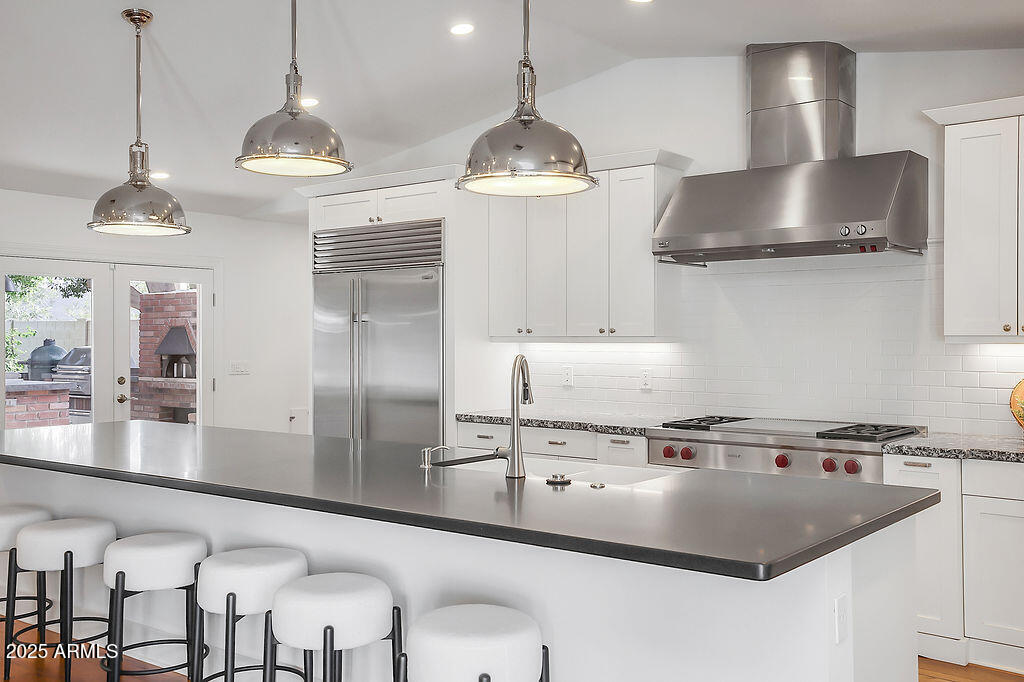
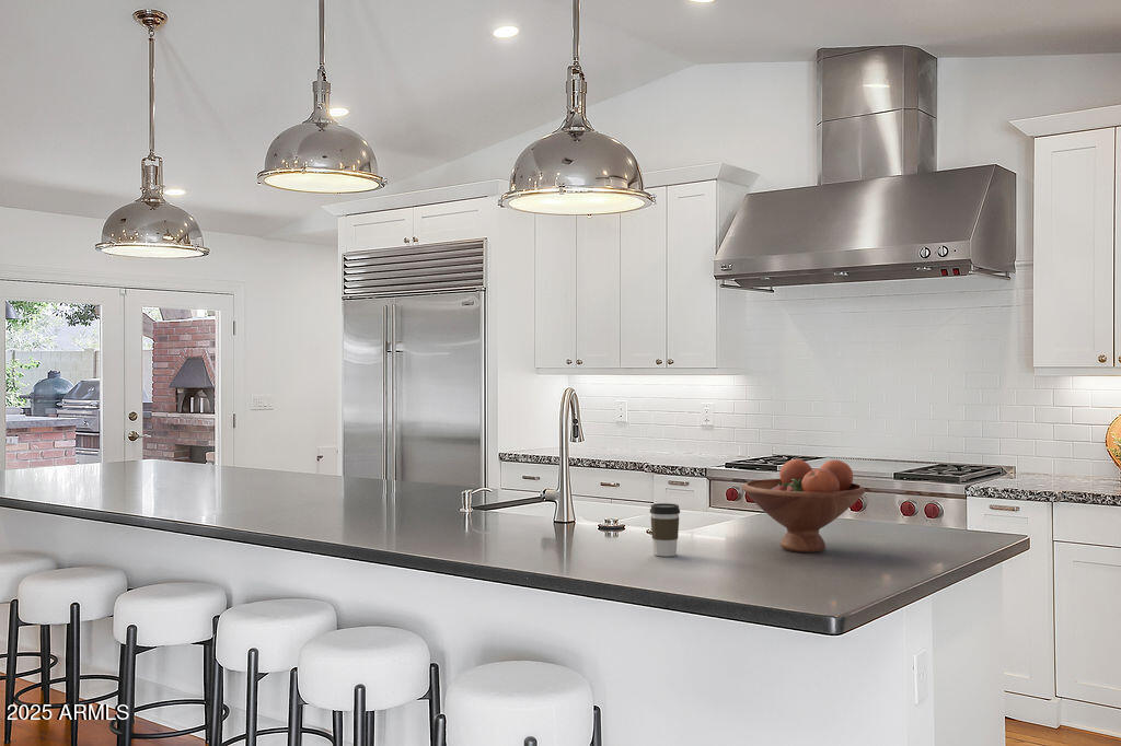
+ coffee cup (664, 529)
+ fruit bowl (802, 504)
